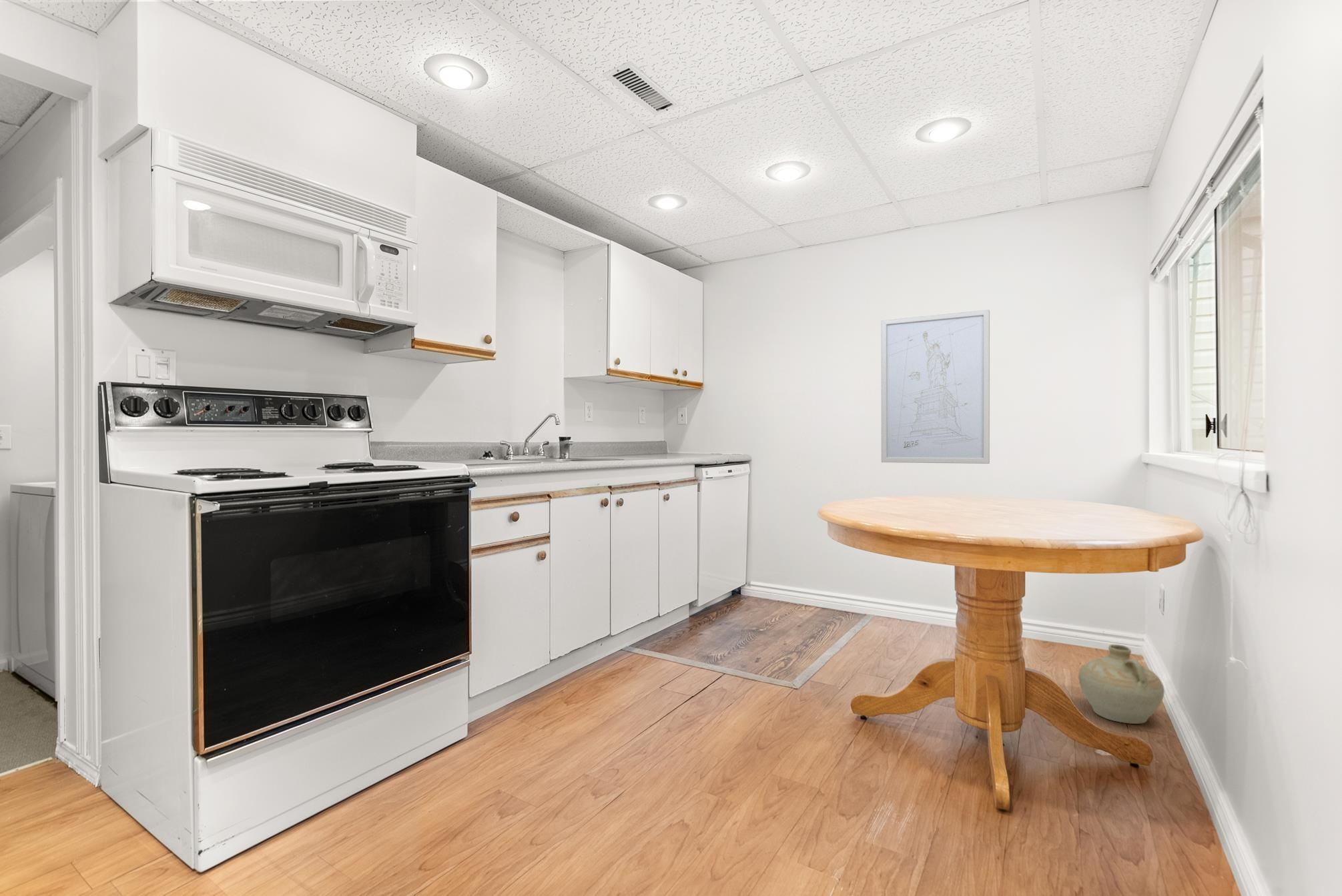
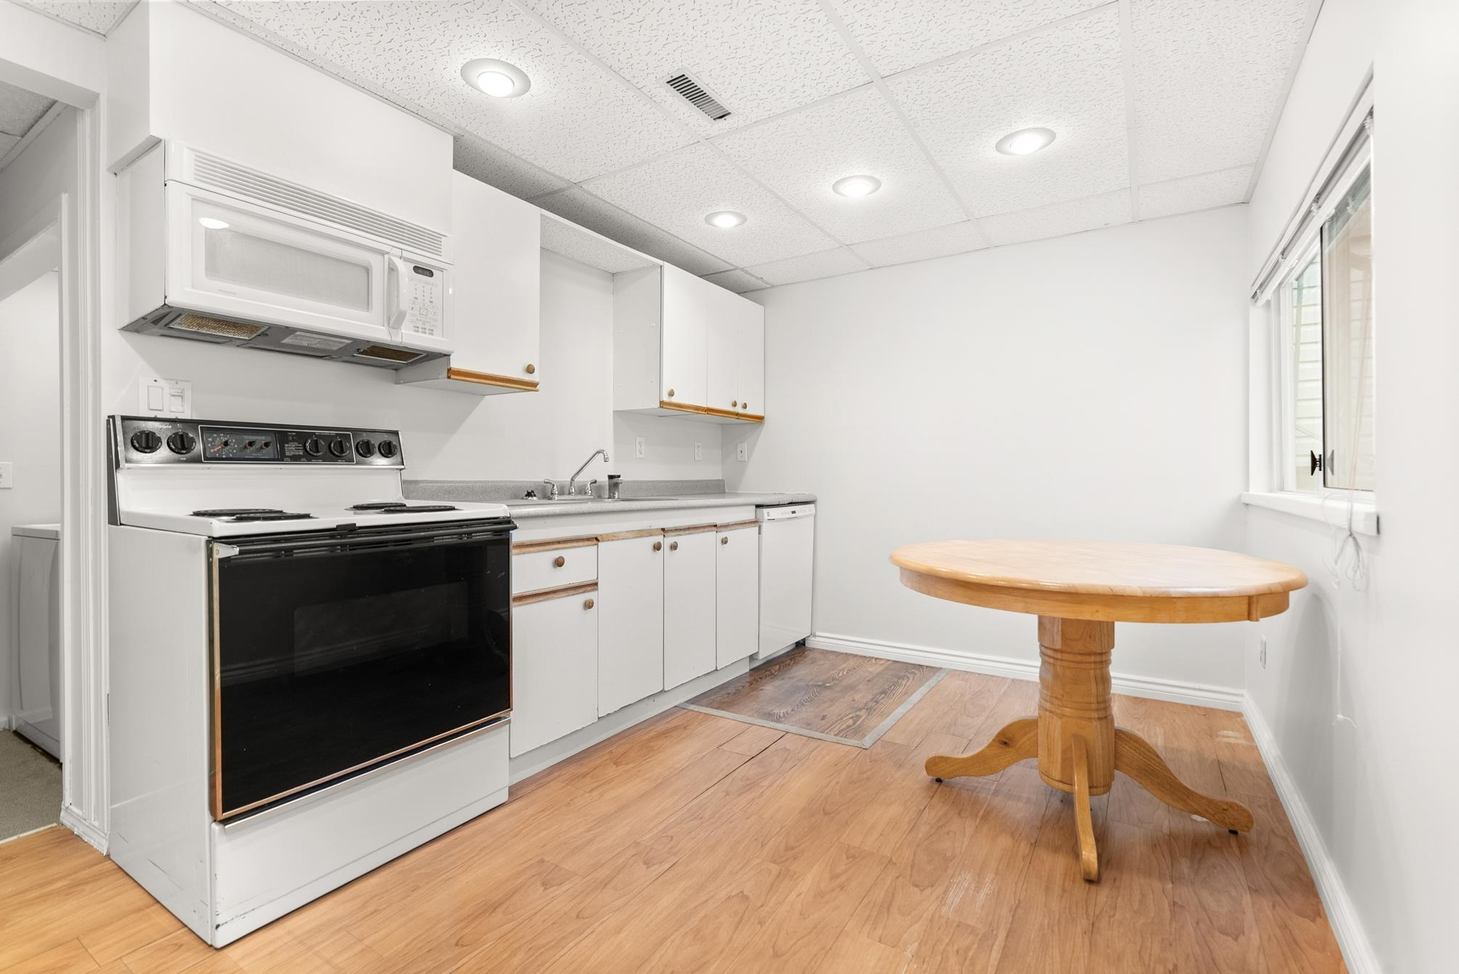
- wall art (933, 389)
- ceramic jug (1120, 681)
